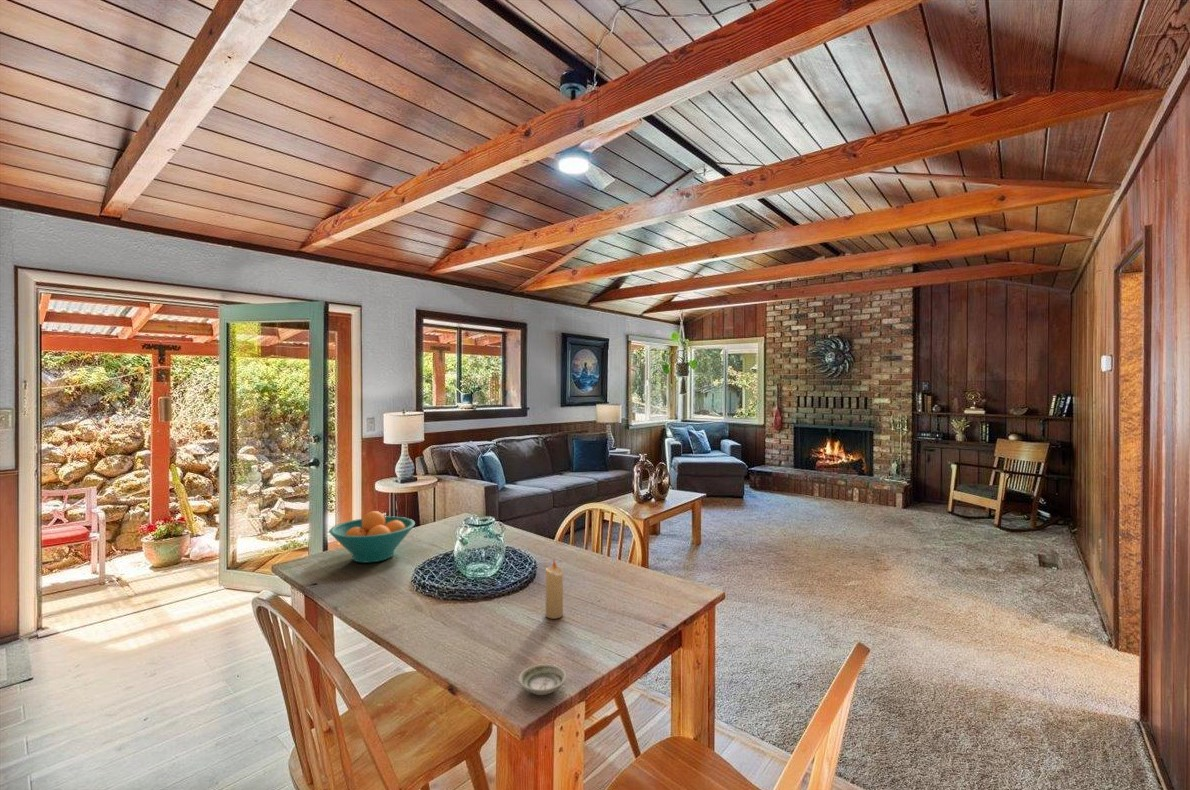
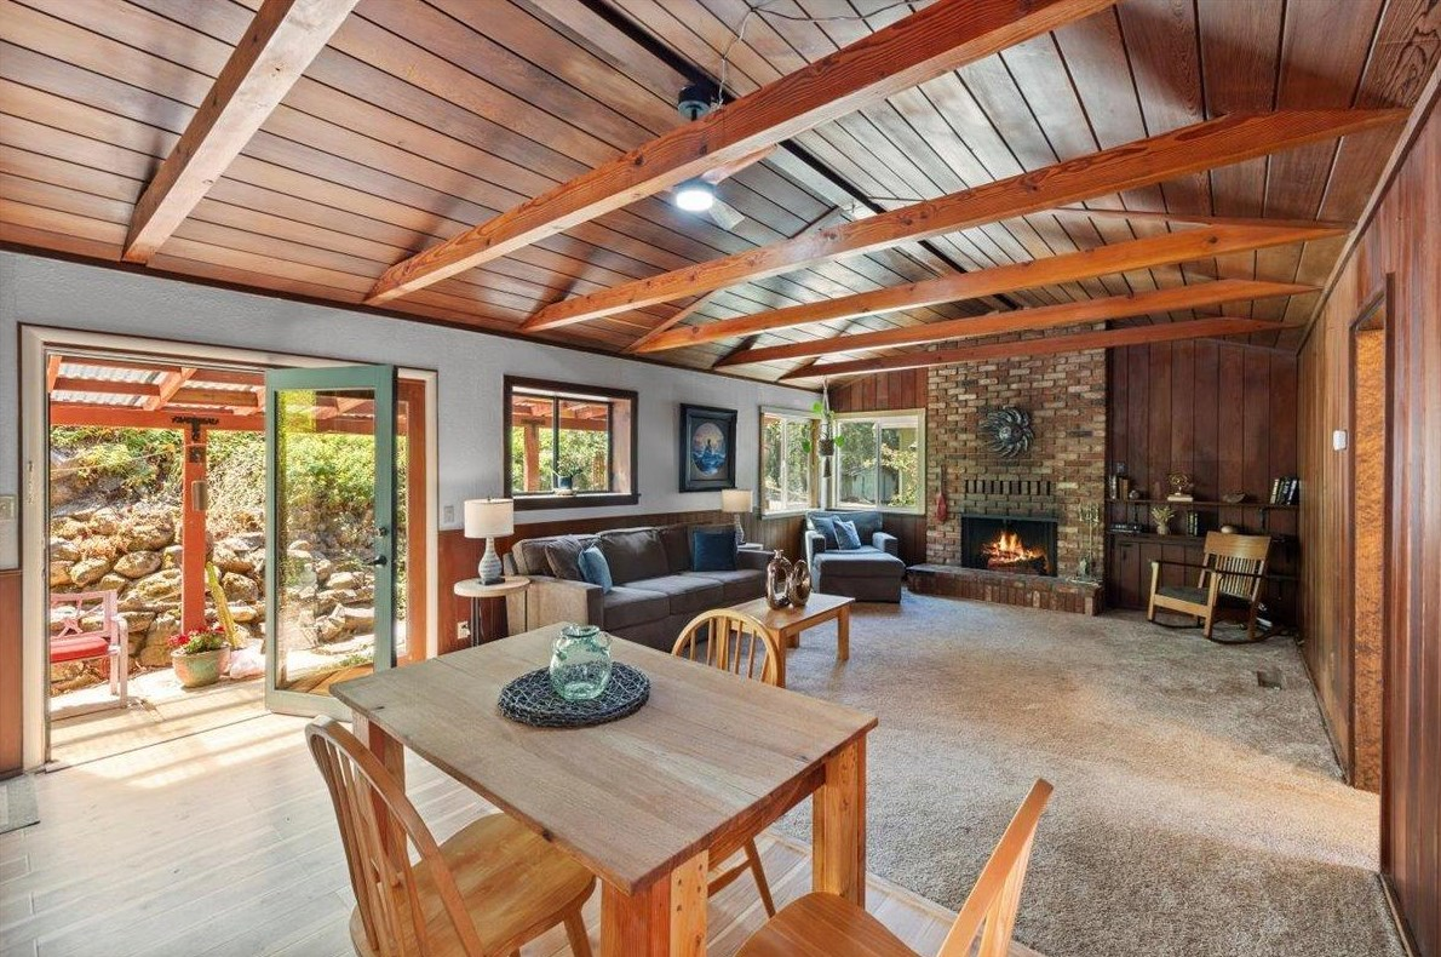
- fruit bowl (373, 534)
- candle (554, 587)
- saucer (542, 682)
